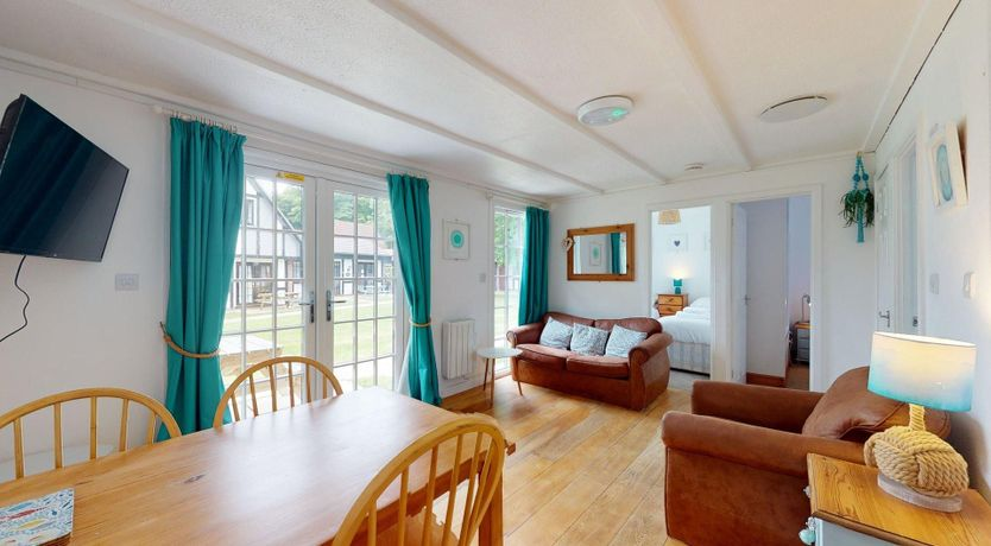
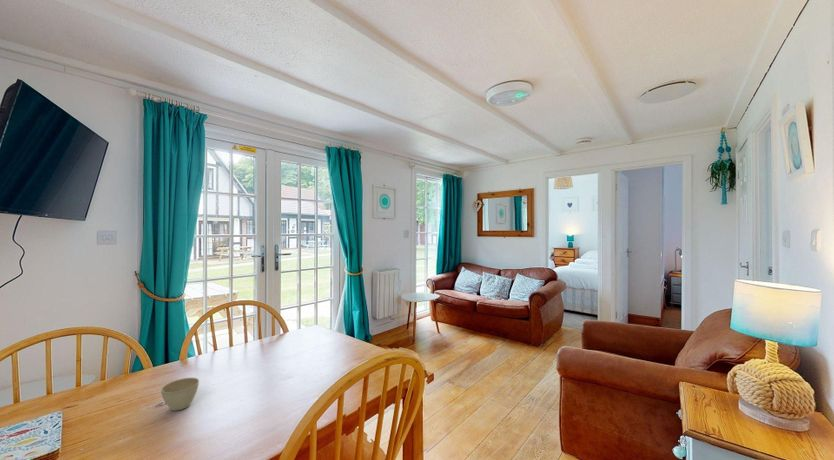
+ flower pot (180, 395)
